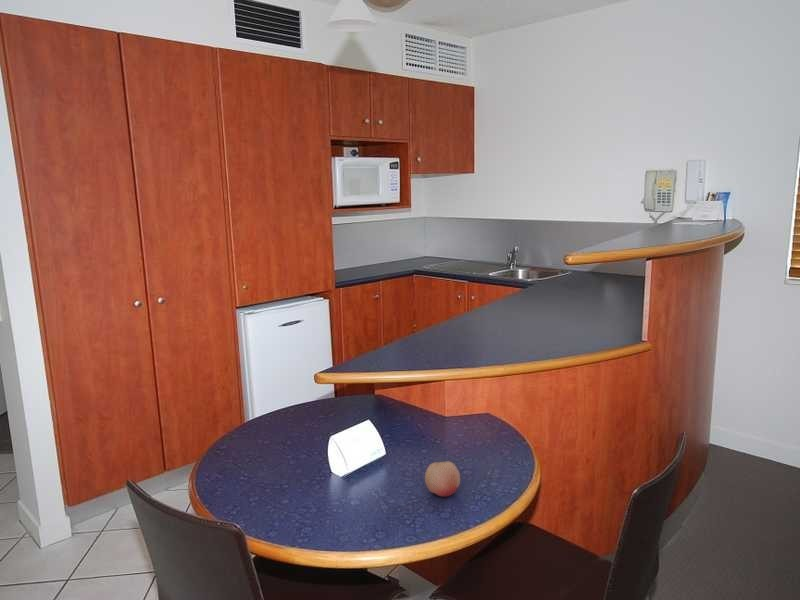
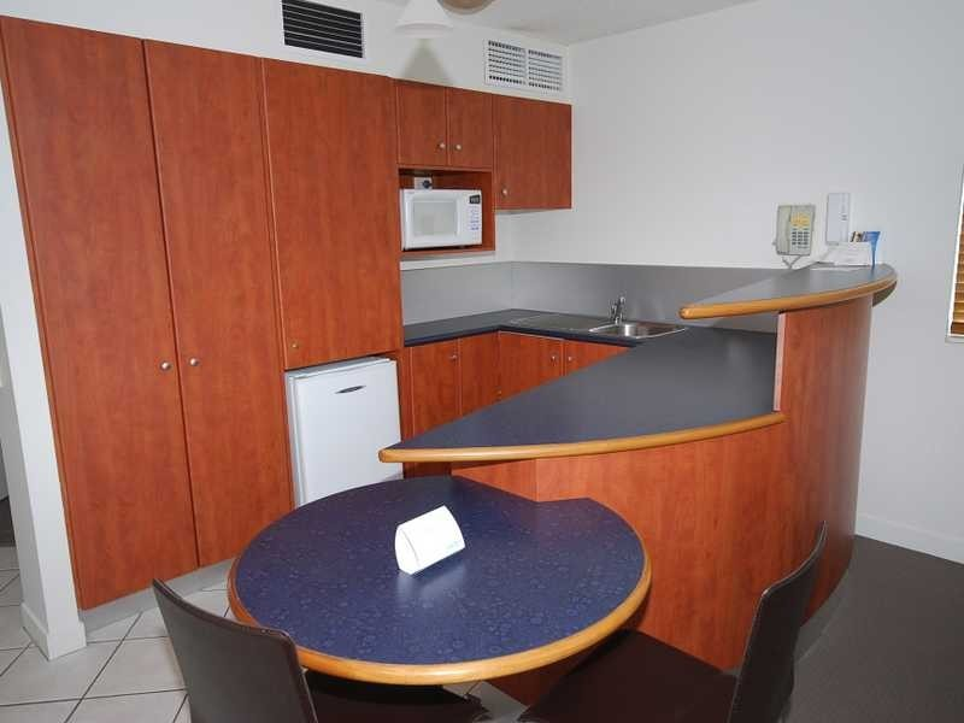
- fruit (442, 478)
